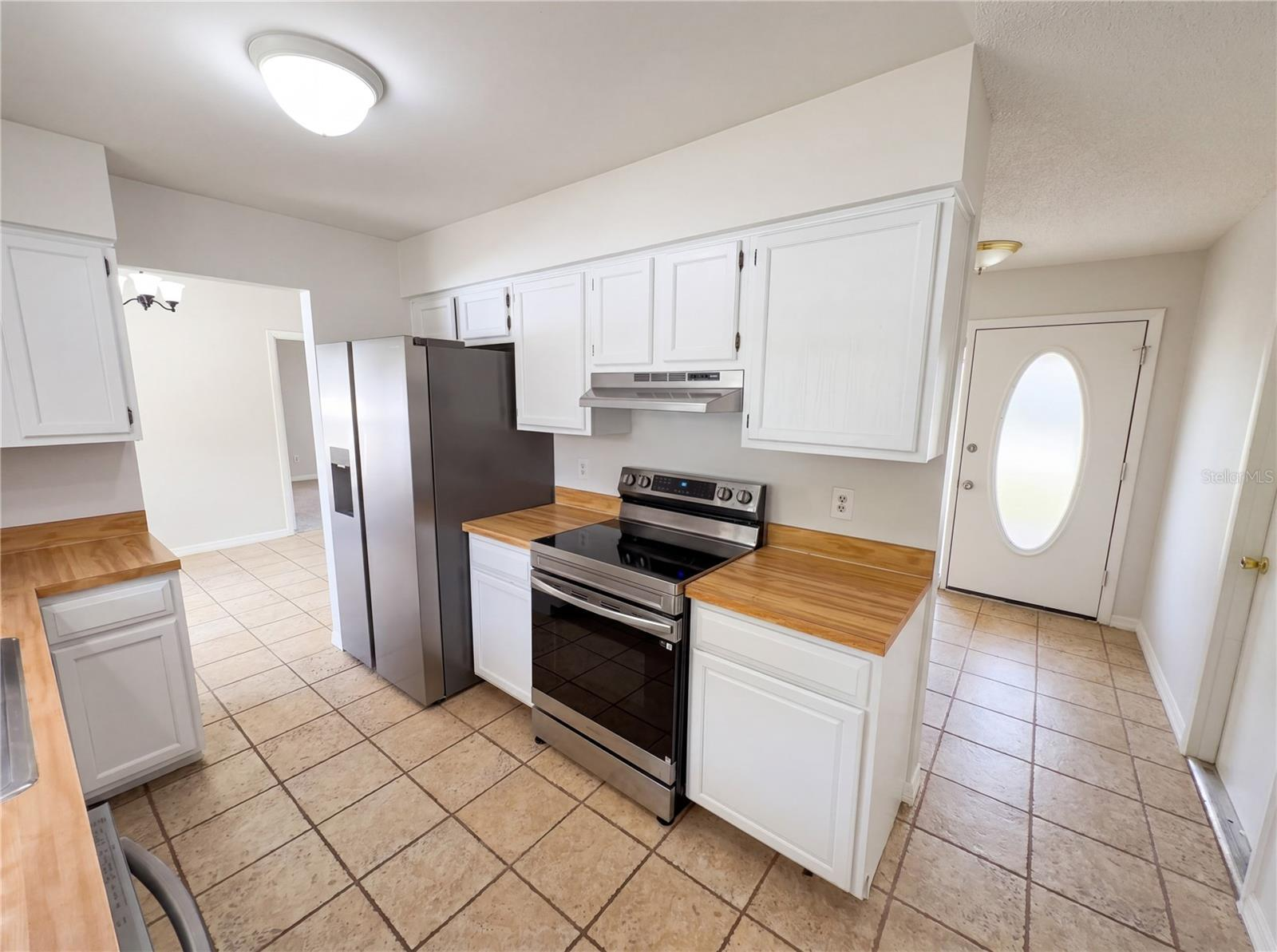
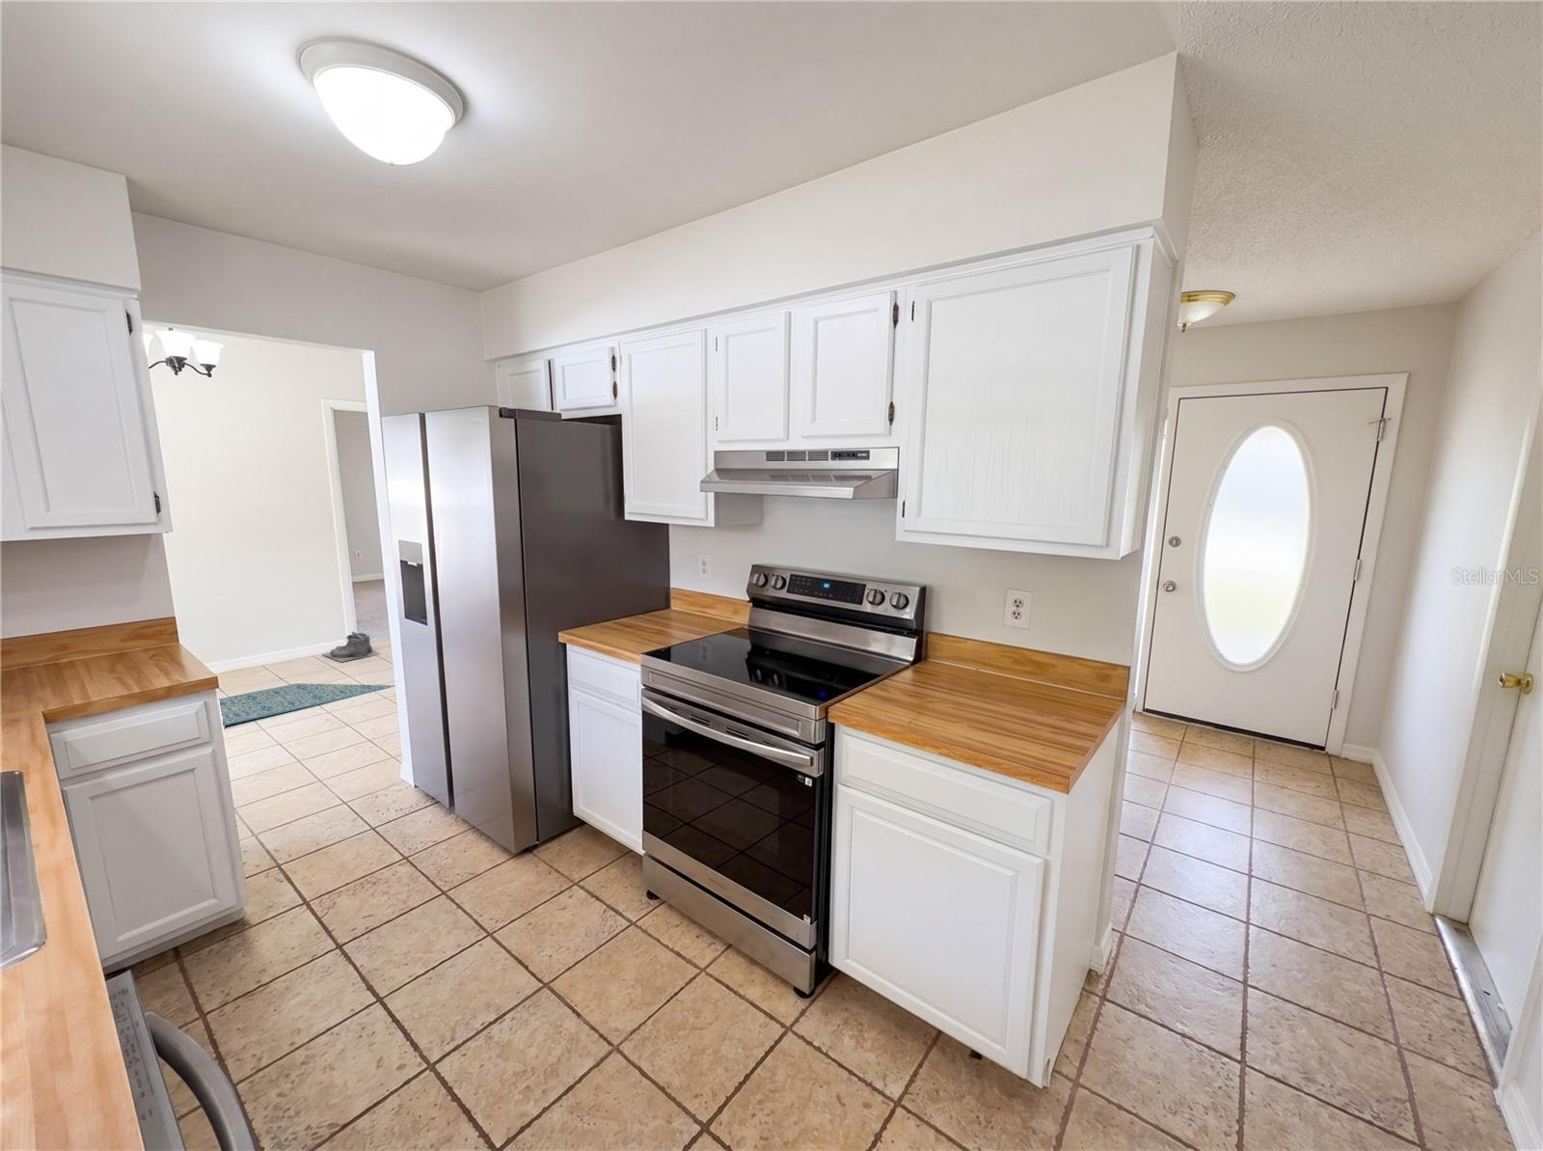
+ rug (284, 698)
+ boots (350, 642)
